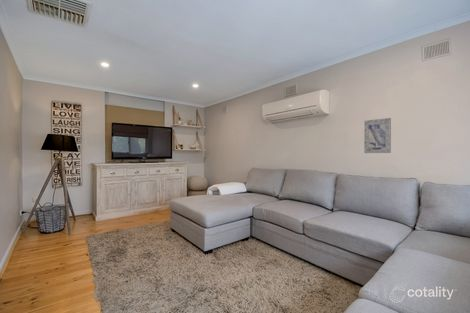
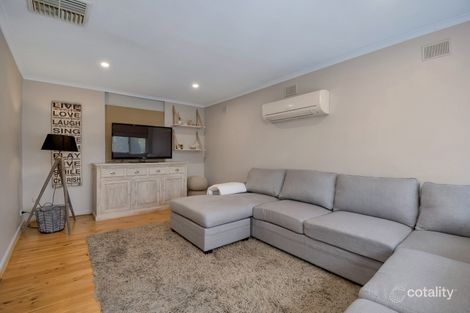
- wall art (377, 136)
